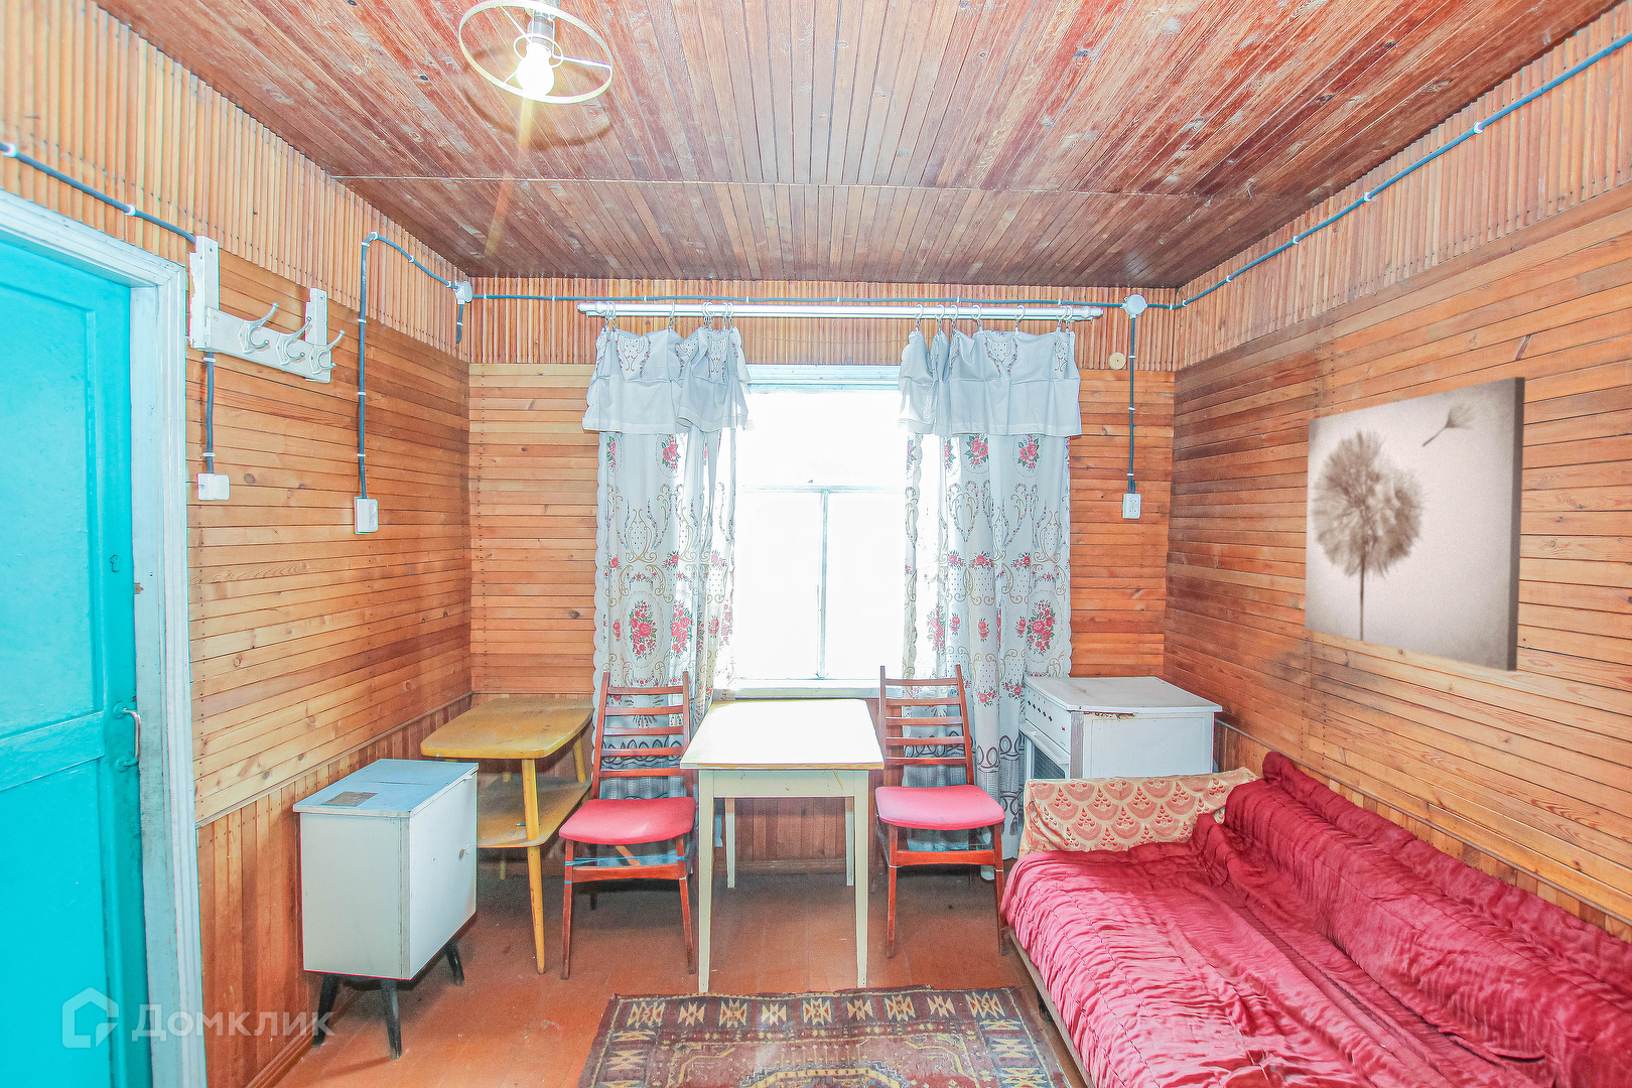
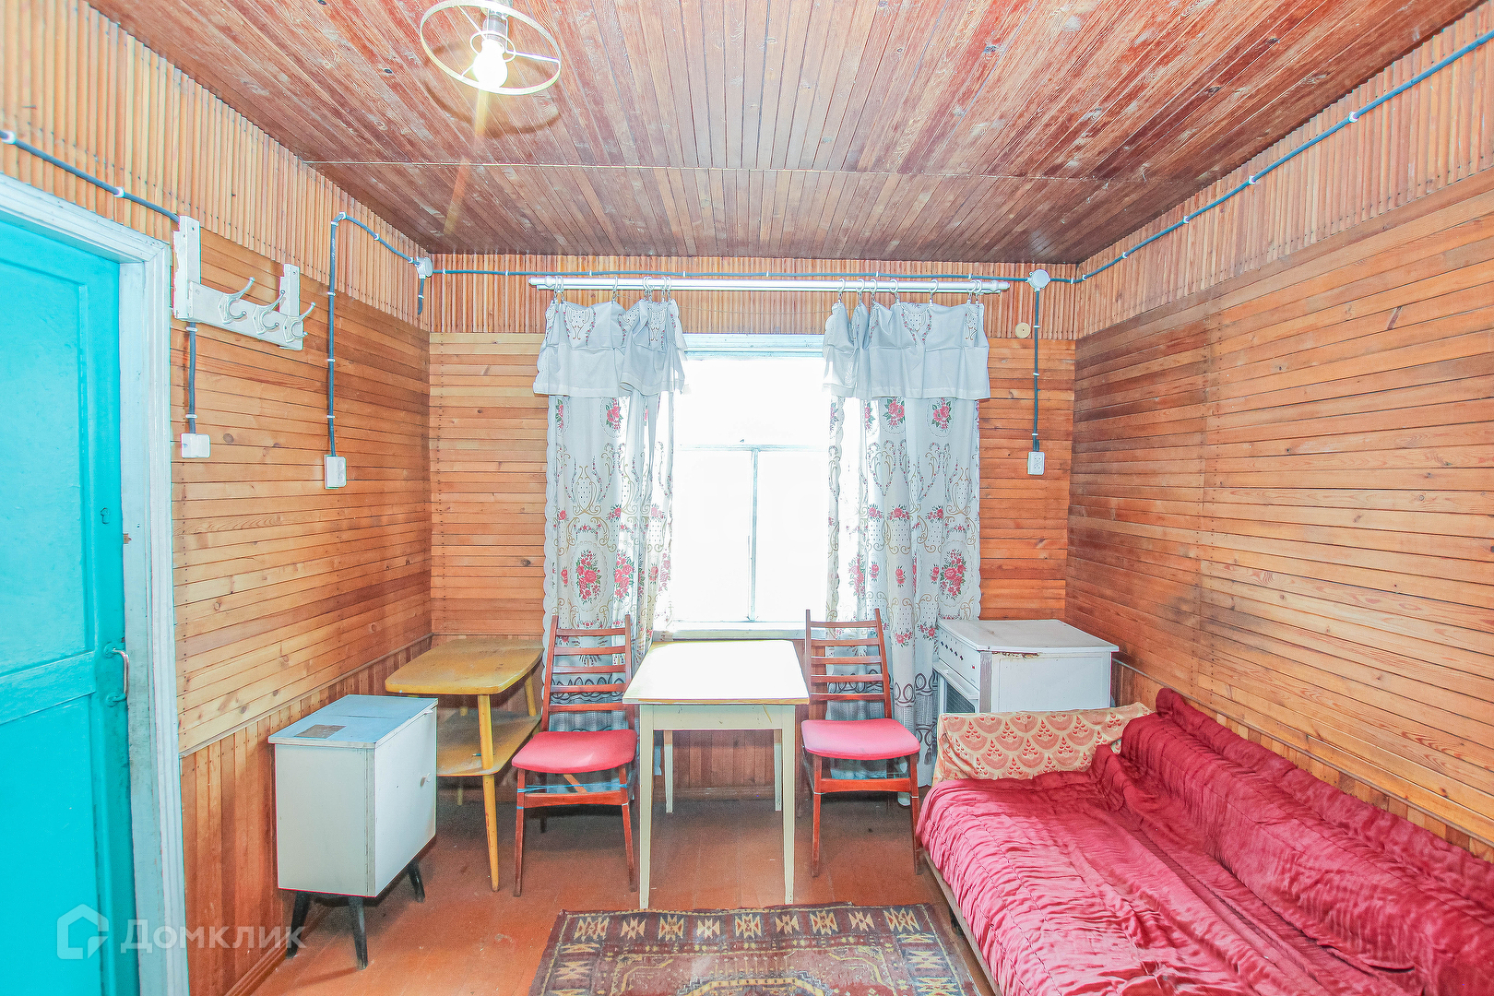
- wall art (1395, 525)
